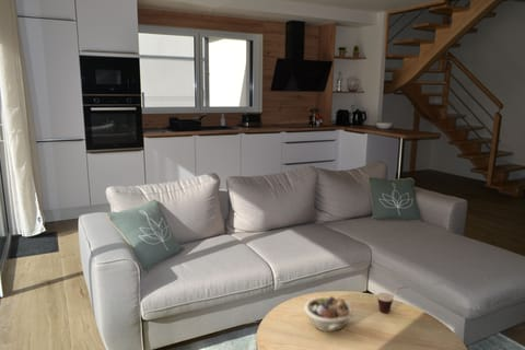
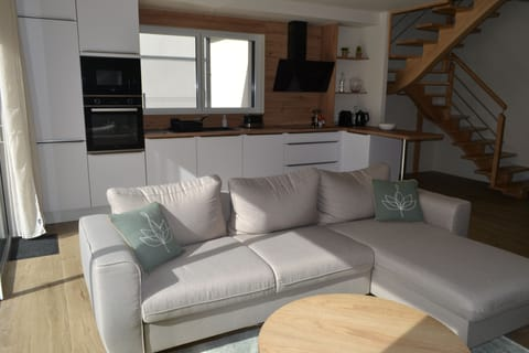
- cup (392, 298)
- succulent planter (327, 312)
